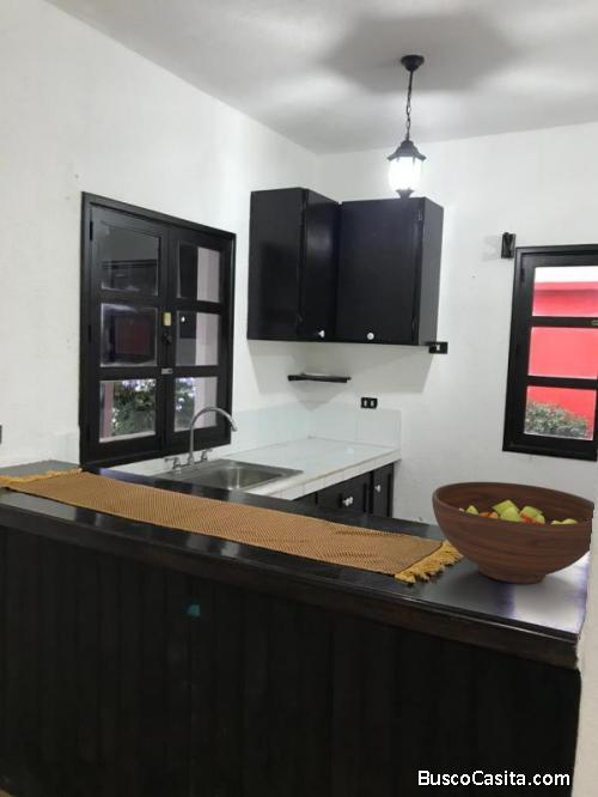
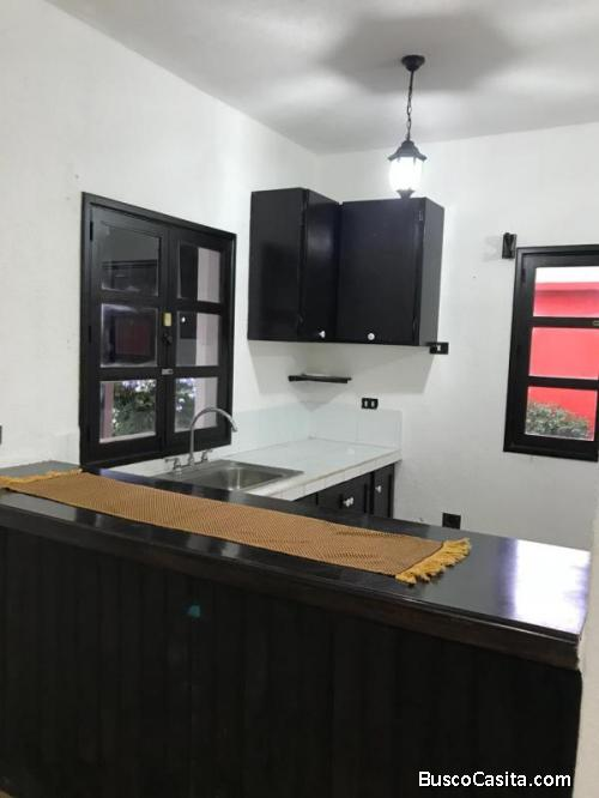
- fruit bowl (512, 536)
